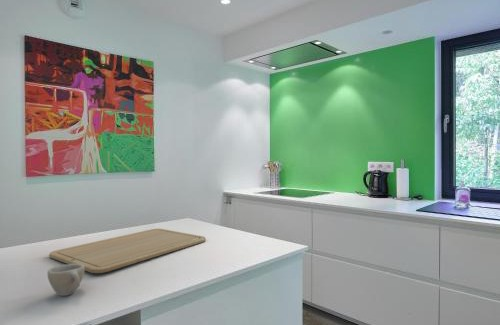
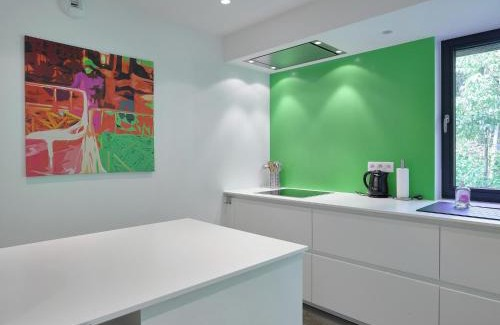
- cup (69, 281)
- chopping board (134, 245)
